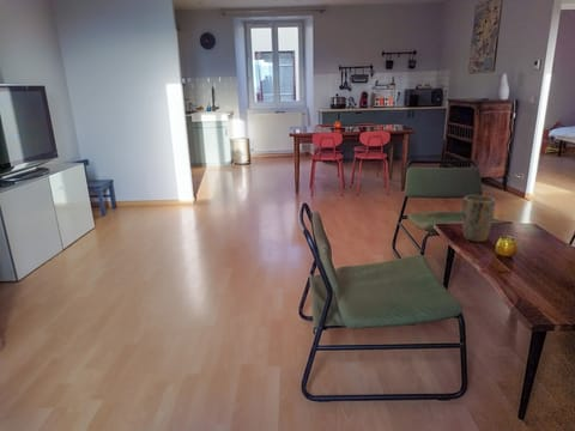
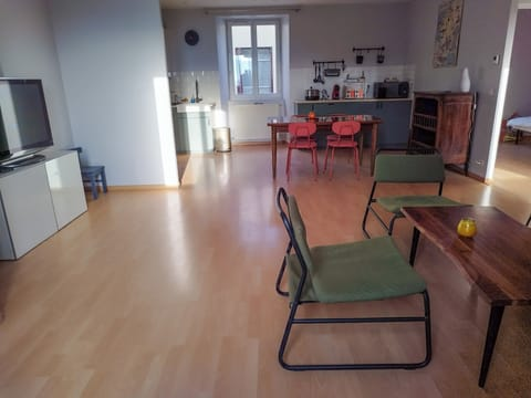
- plant pot (477, 218)
